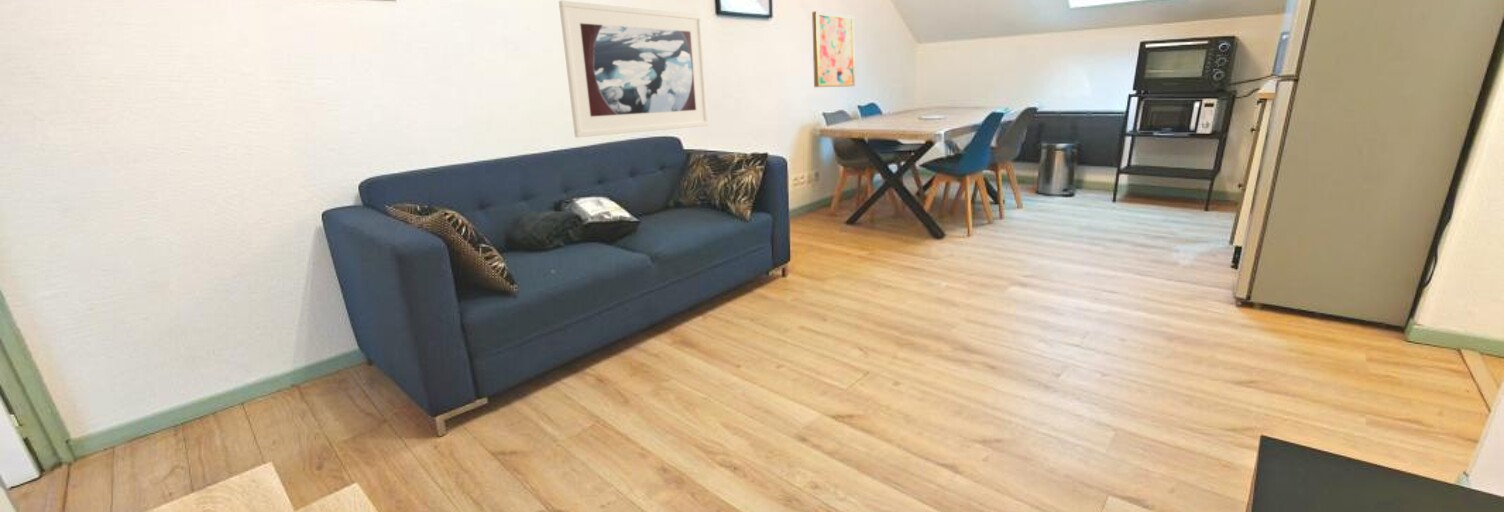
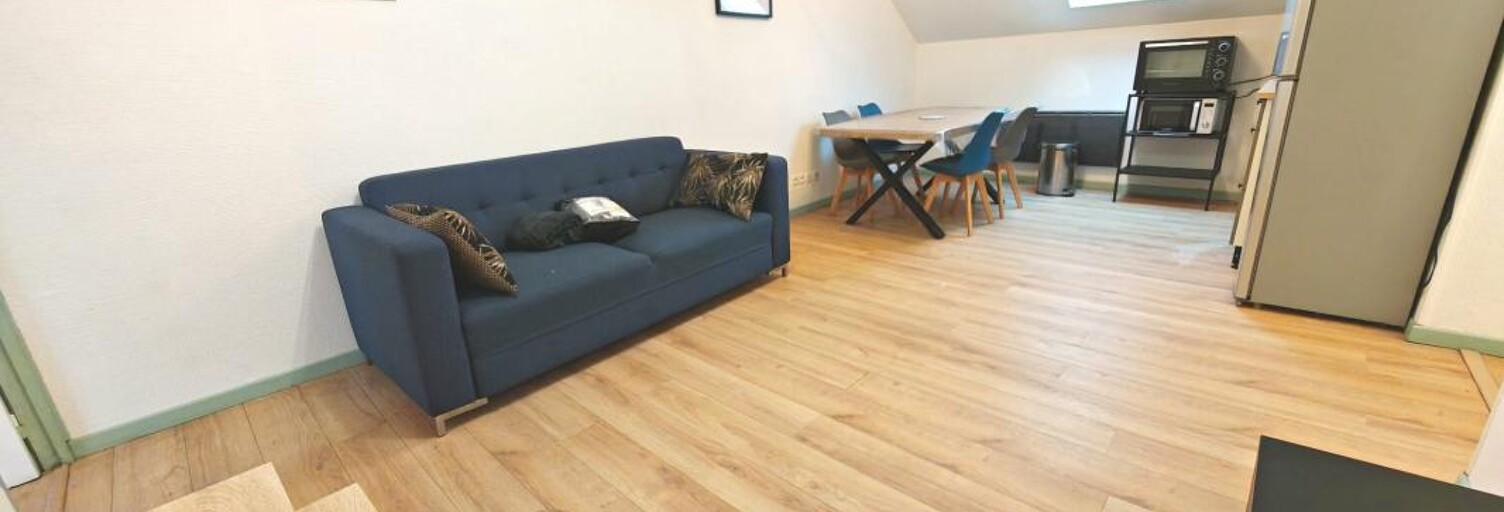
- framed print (643, 71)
- wall art (834, 50)
